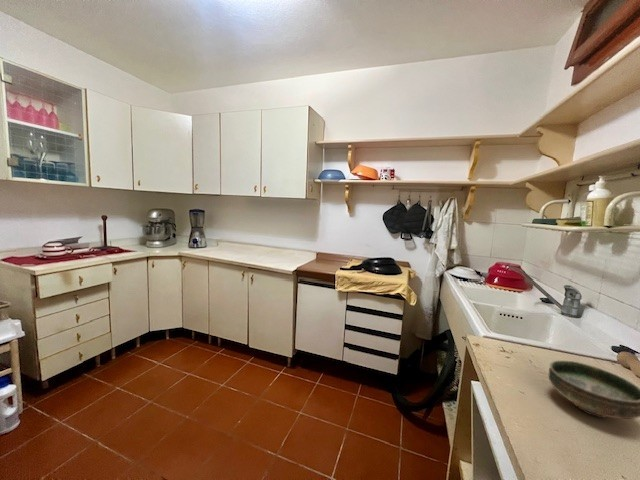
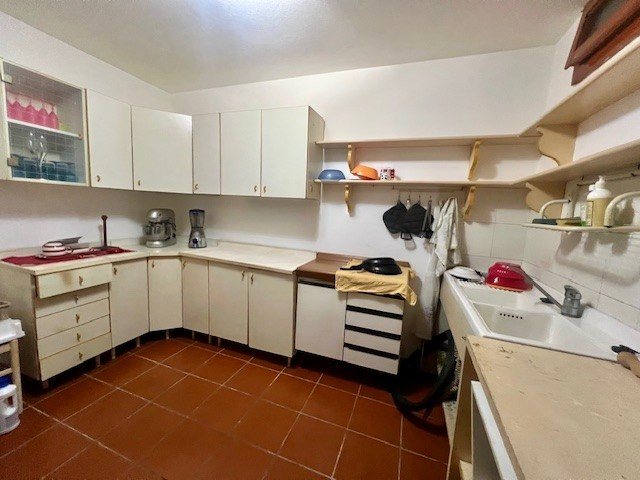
- bowl (591, 393)
